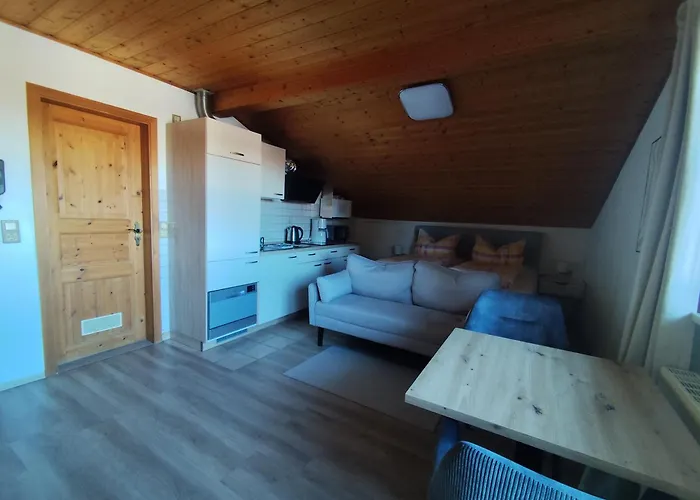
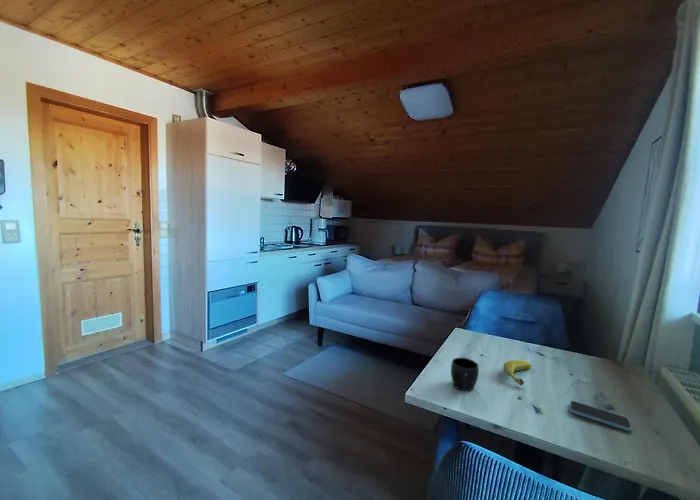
+ mug (463, 375)
+ smartphone (598, 414)
+ fruit (518, 369)
